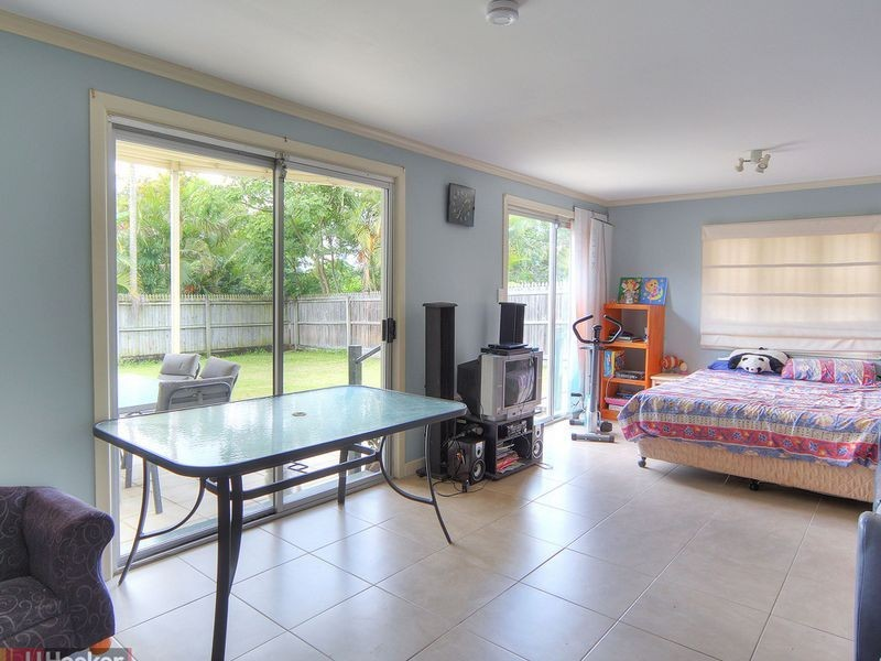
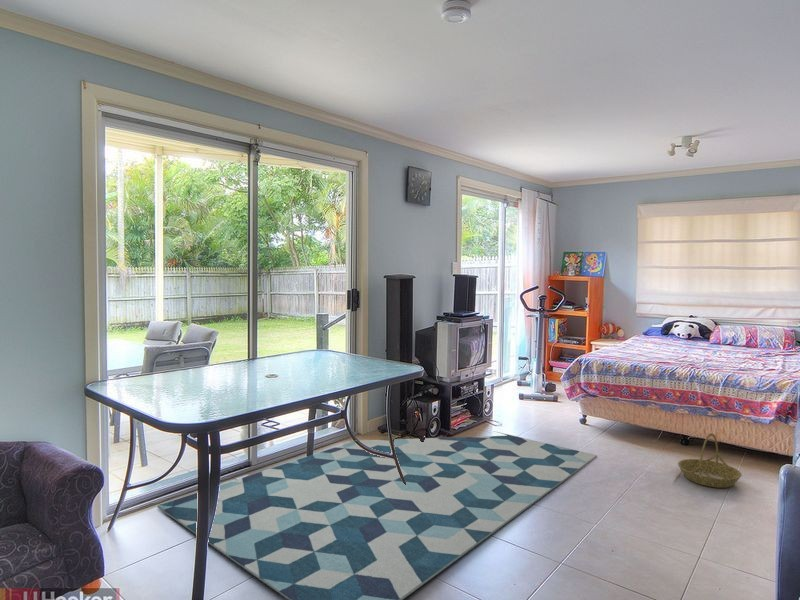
+ rug (406, 477)
+ basket (709, 458)
